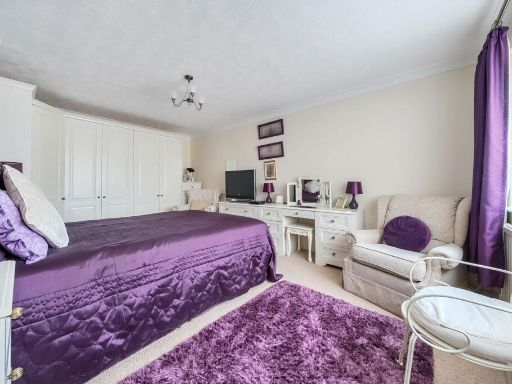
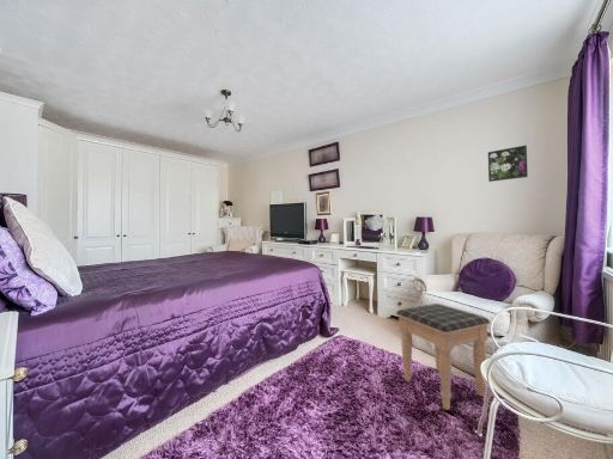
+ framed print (506, 164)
+ footstool (441, 349)
